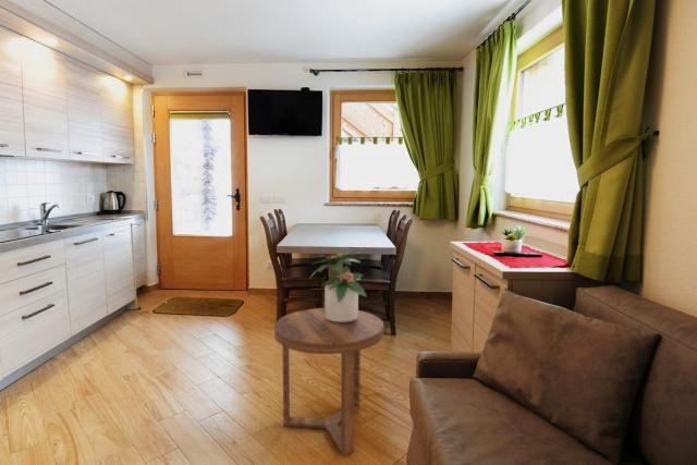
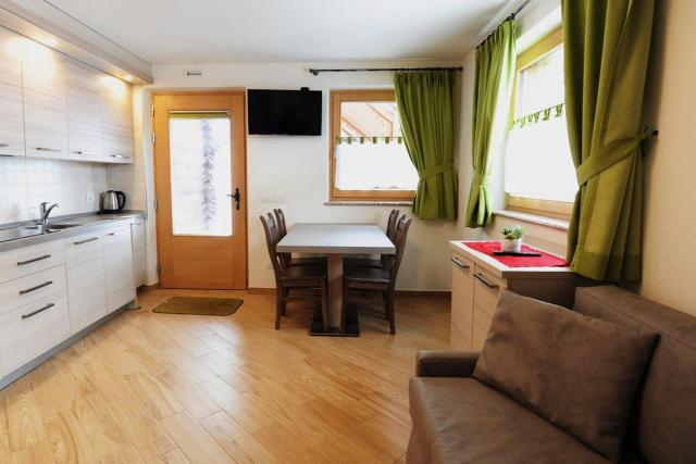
- side table (342, 375)
- potted plant (337, 284)
